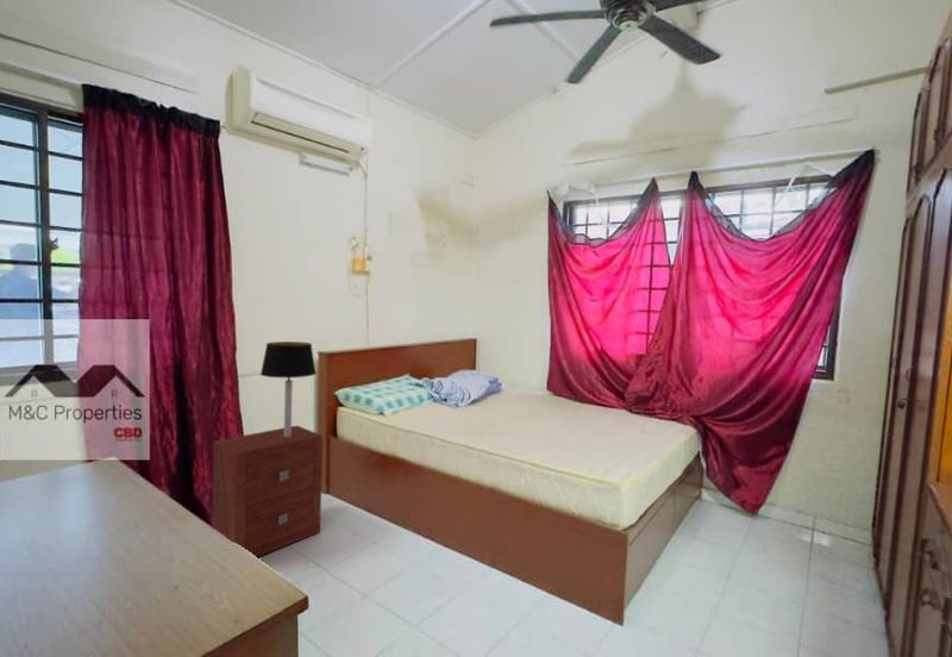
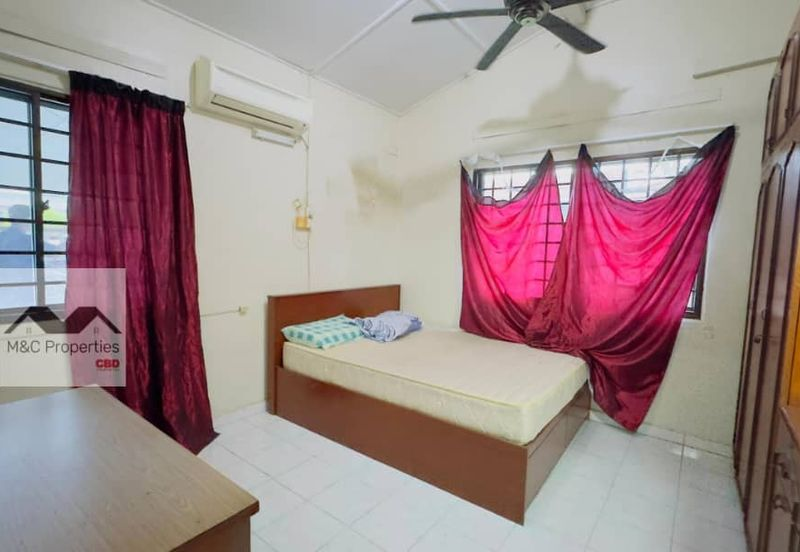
- table lamp (288, 389)
- nightstand (269, 489)
